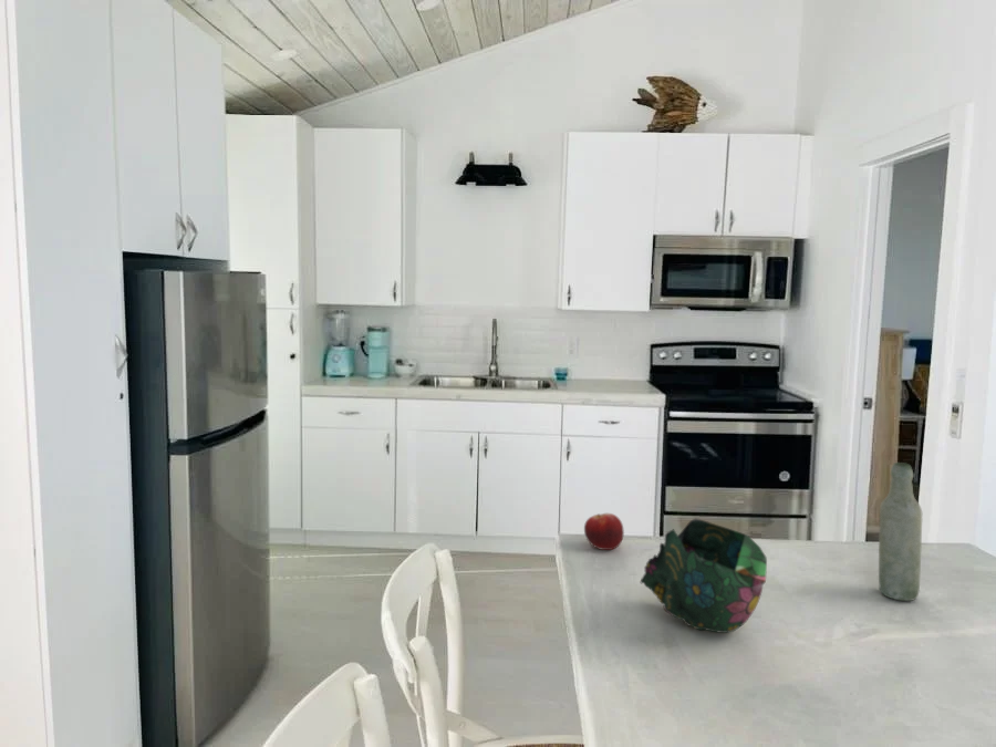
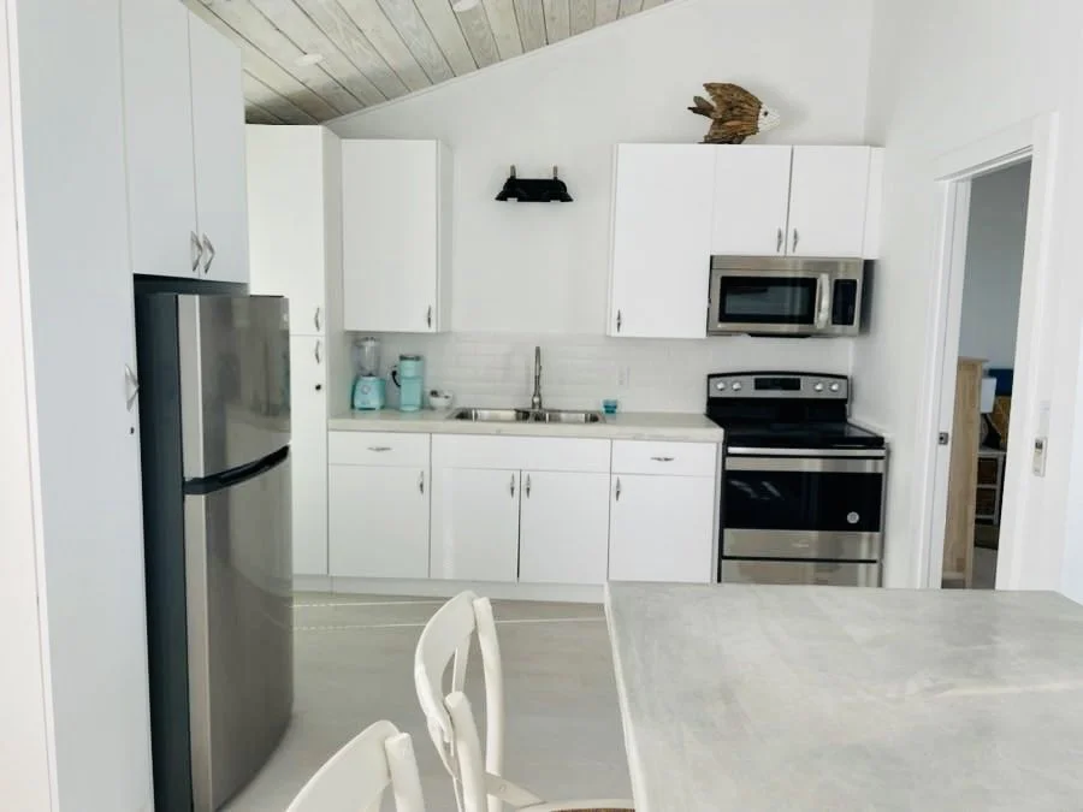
- fruit (604, 530)
- bottle (901, 529)
- decorative bowl (698, 575)
